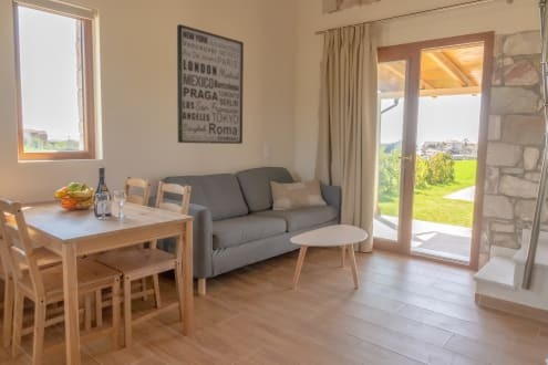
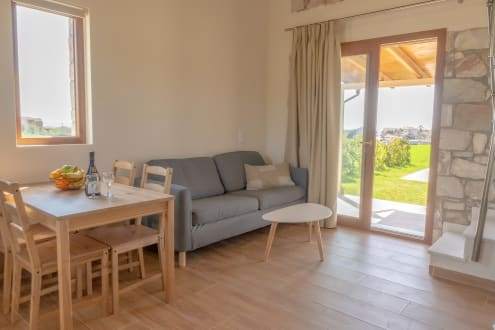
- wall art (211, 88)
